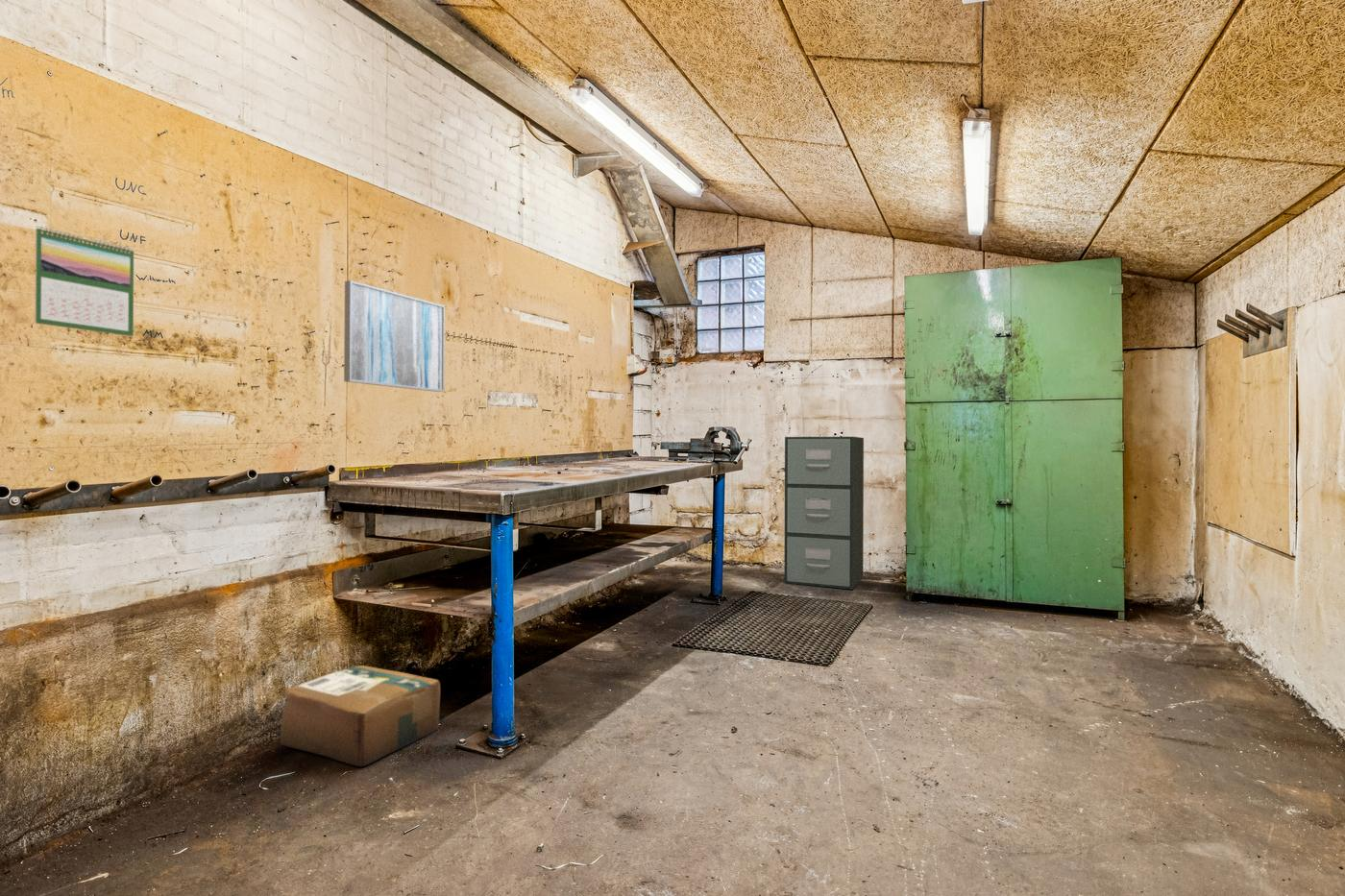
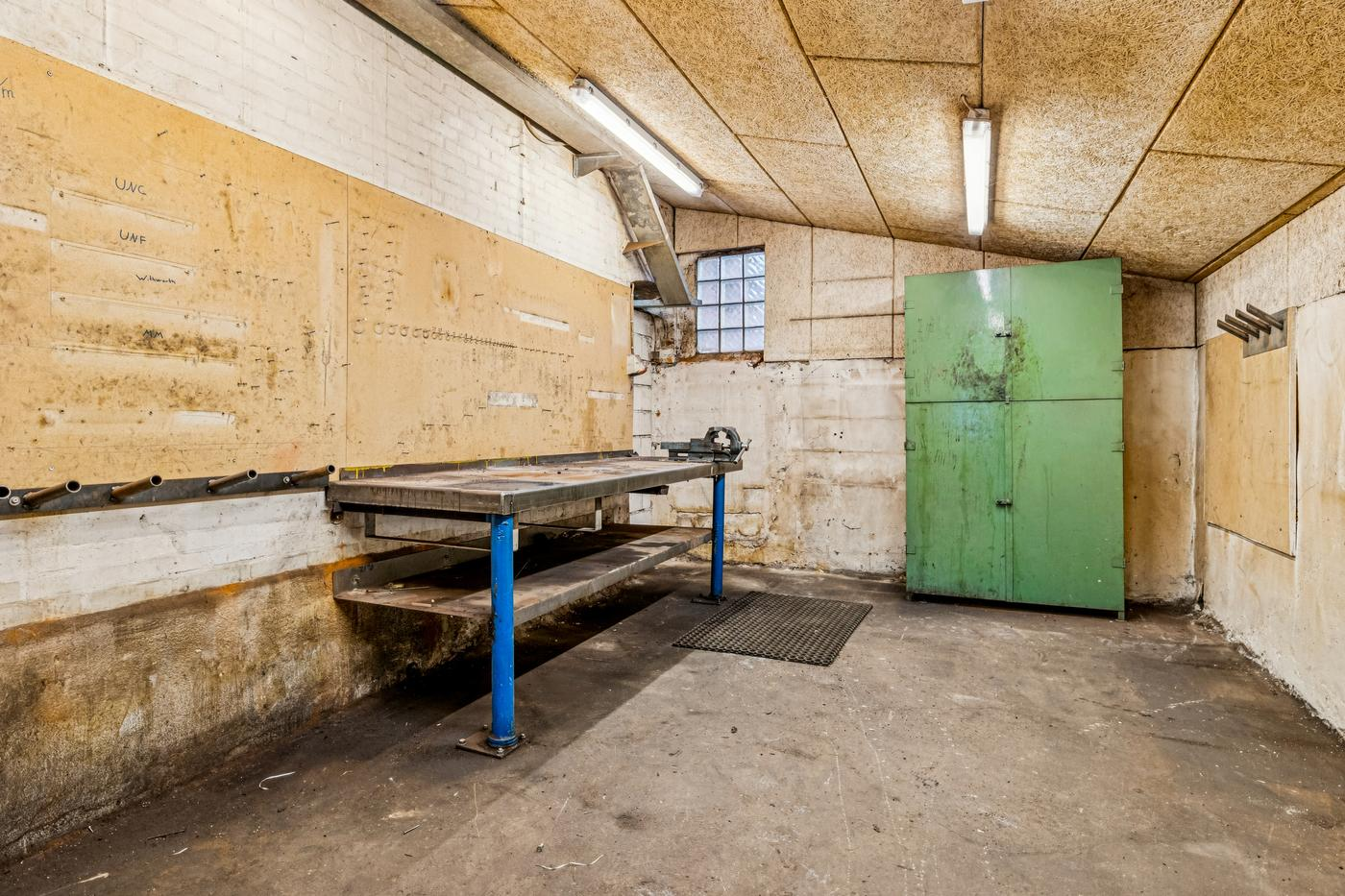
- calendar (86, 282)
- cardboard box (360, 709)
- filing cabinet (824, 508)
- wall art (398, 340)
